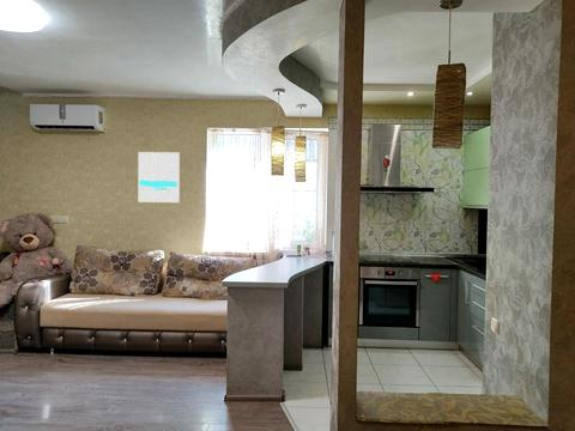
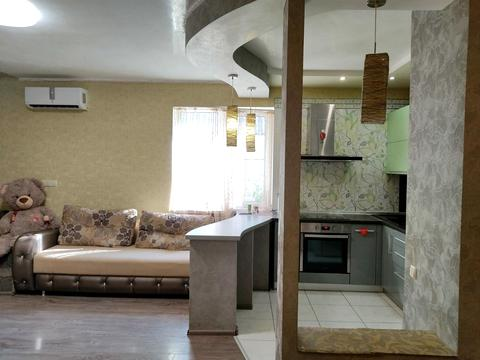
- wall art (158, 177)
